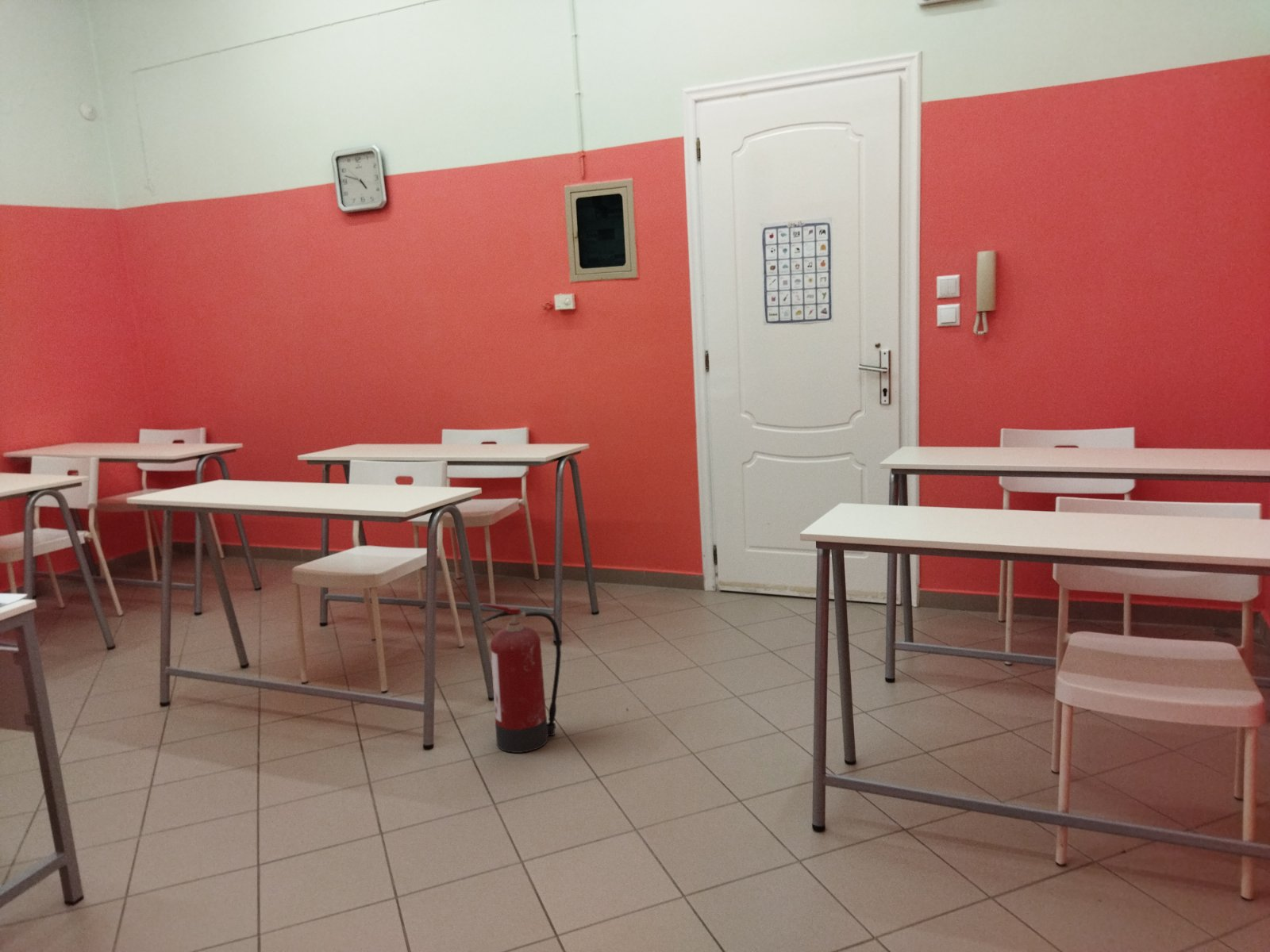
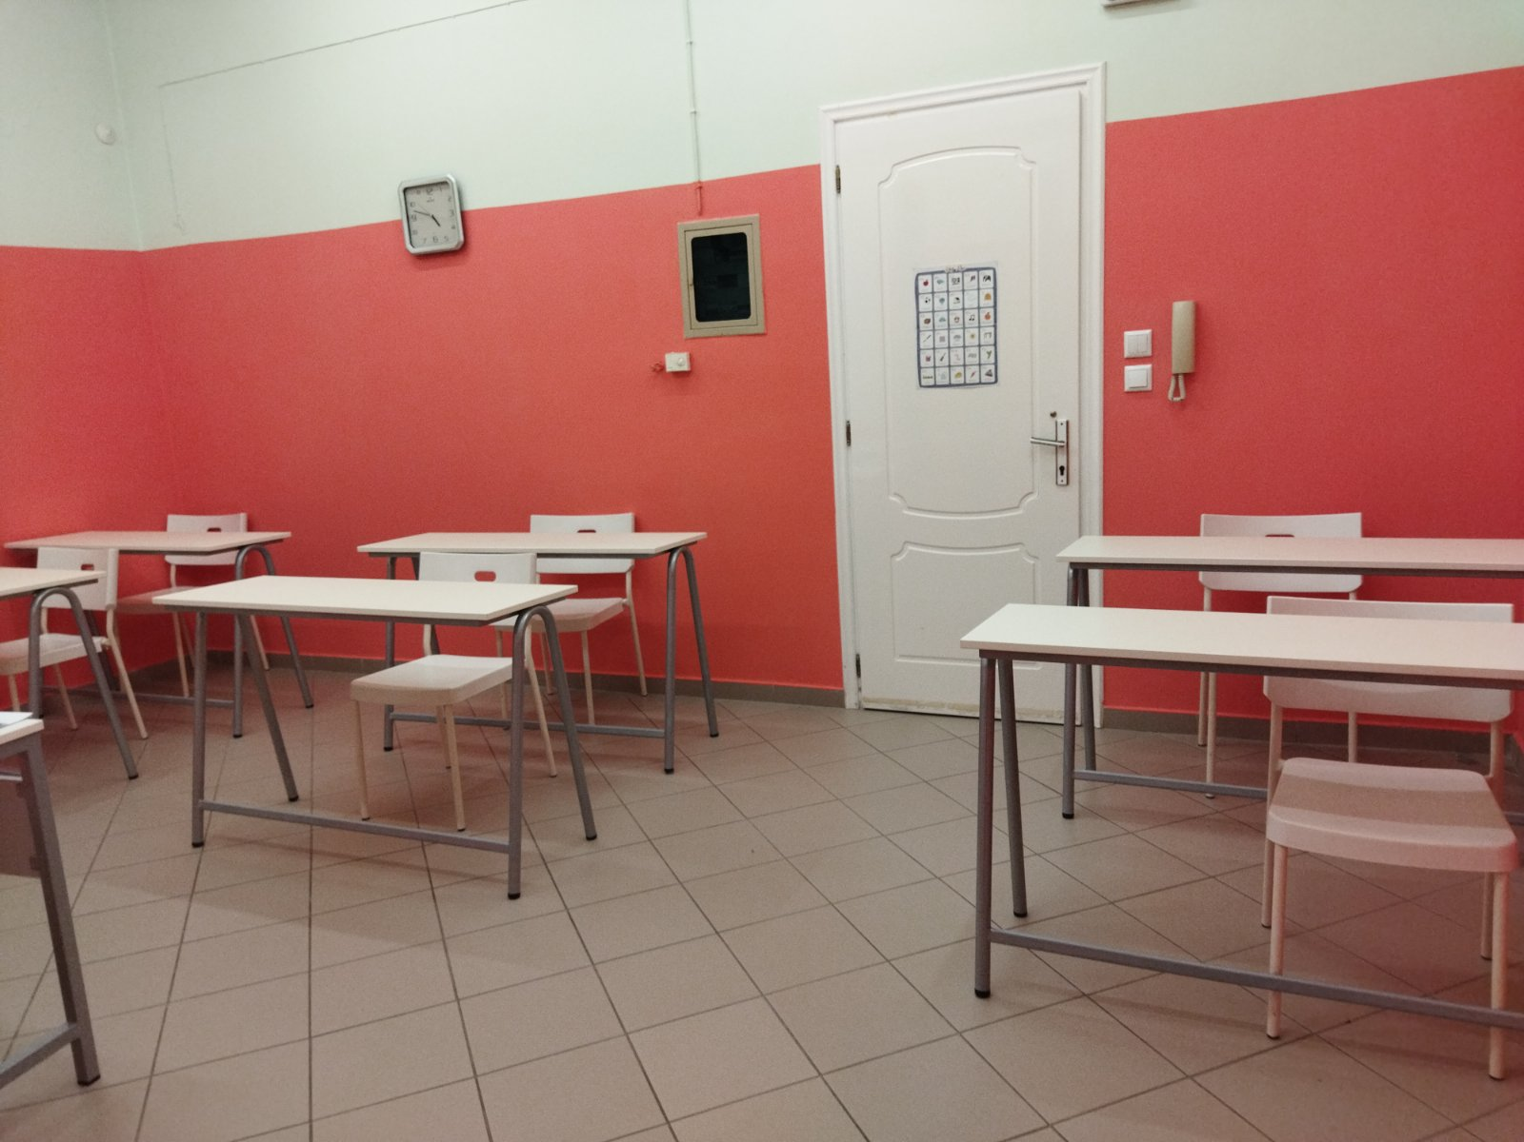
- fire extinguisher (524, 669)
